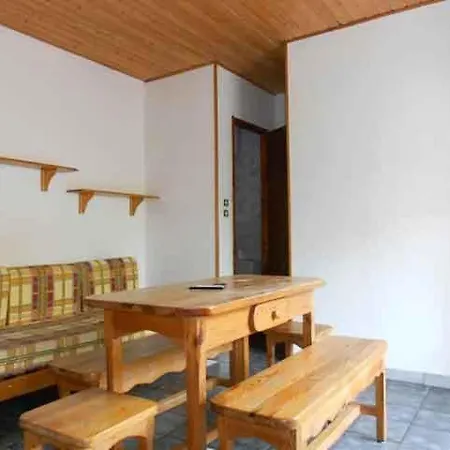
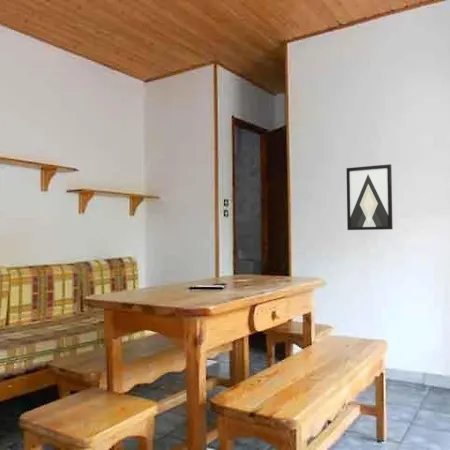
+ wall art (368, 198)
